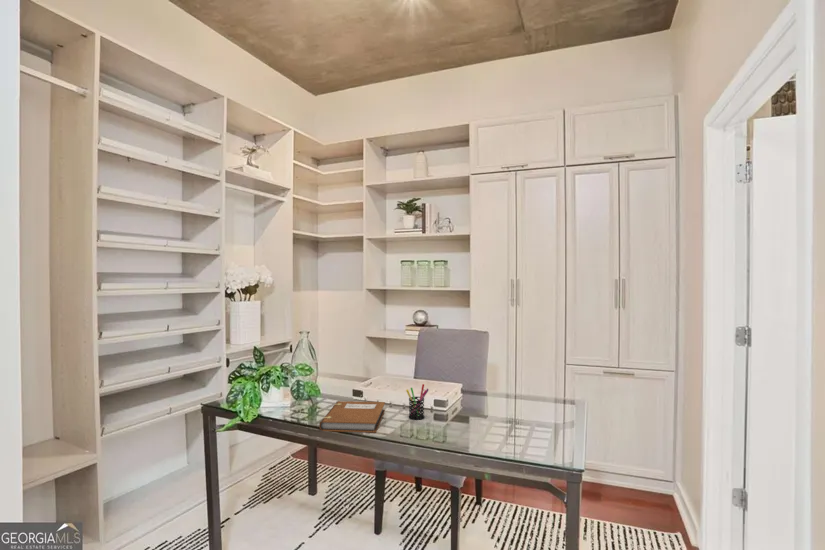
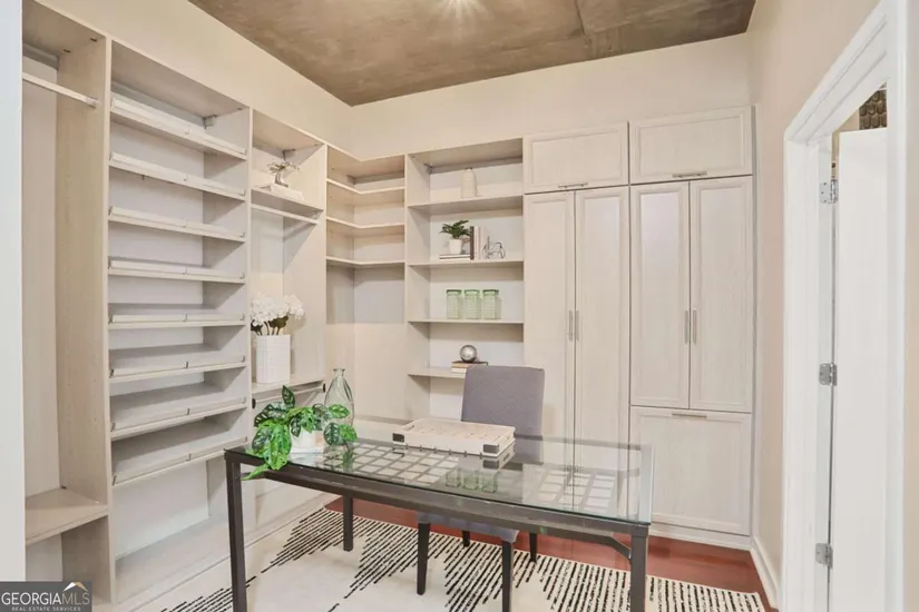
- notebook (354, 415)
- pen holder (416, 401)
